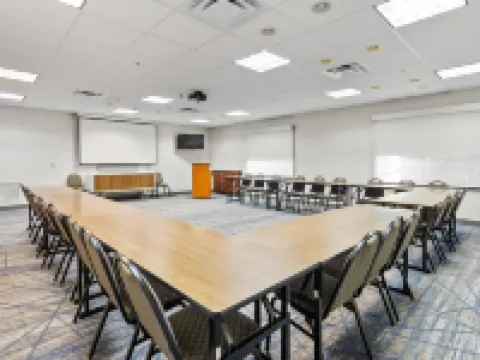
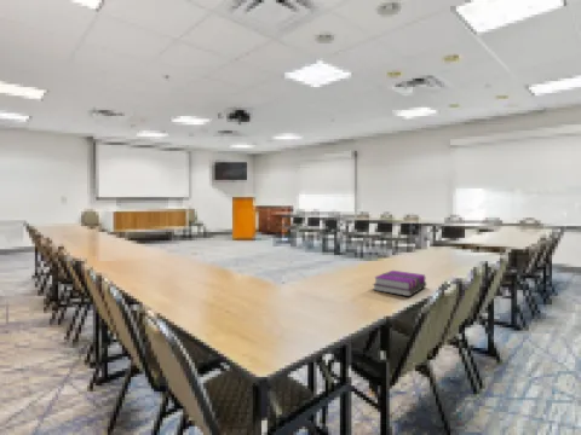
+ notebook (399, 282)
